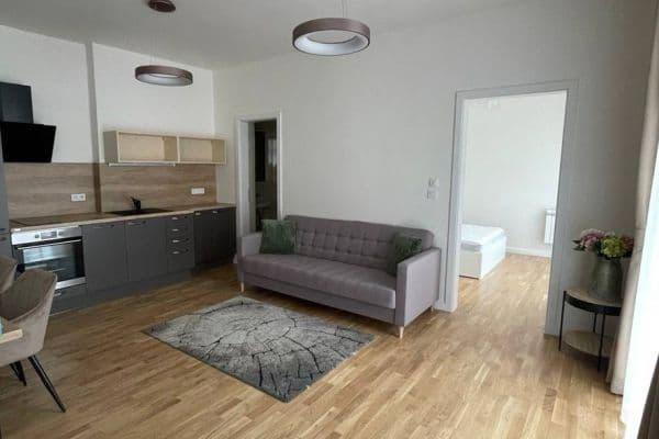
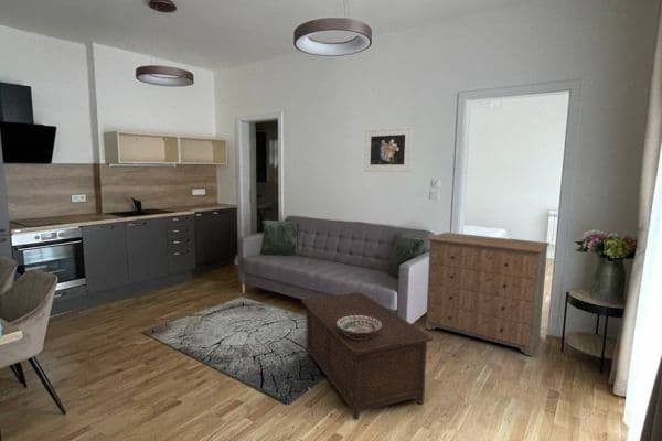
+ dresser (483, 288)
+ cabinet (357, 346)
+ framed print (387, 150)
+ decorative bowl (359, 327)
